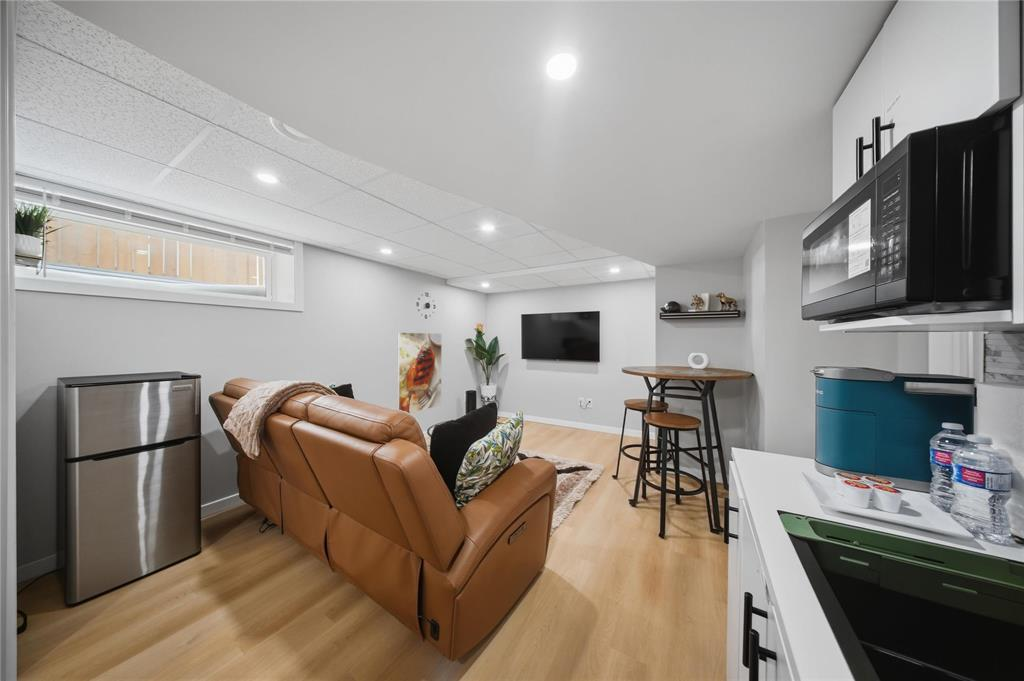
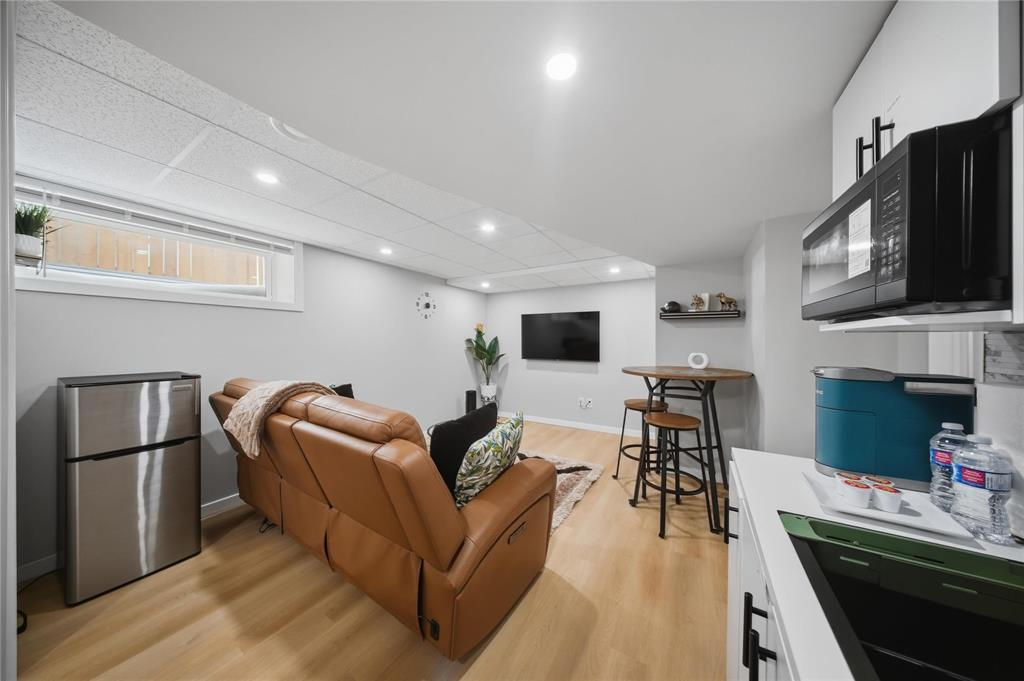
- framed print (421, 371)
